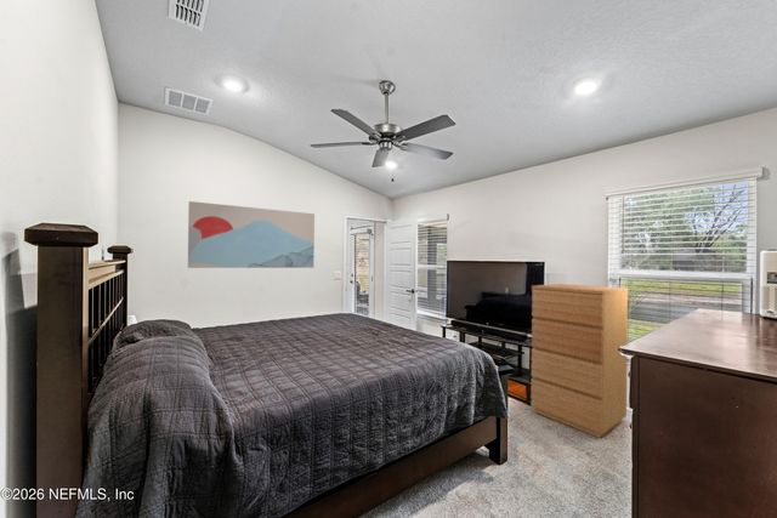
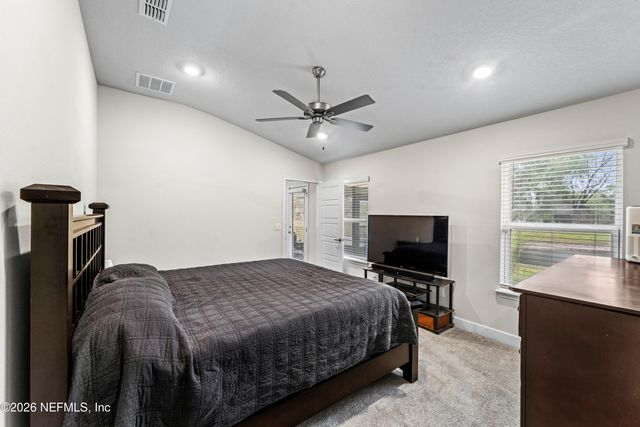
- wall art (257, 238)
- dresser (578, 351)
